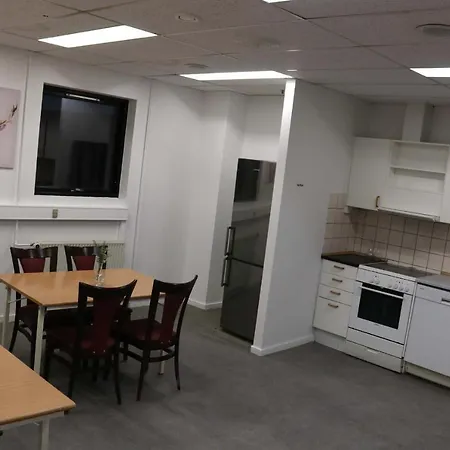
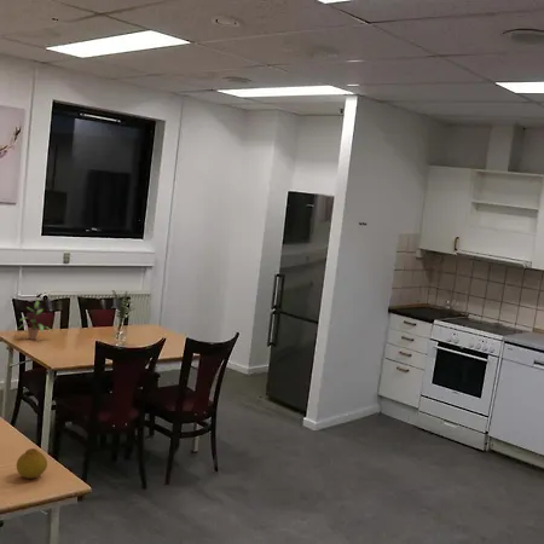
+ fruit (31, 462)
+ potted plant (34, 319)
